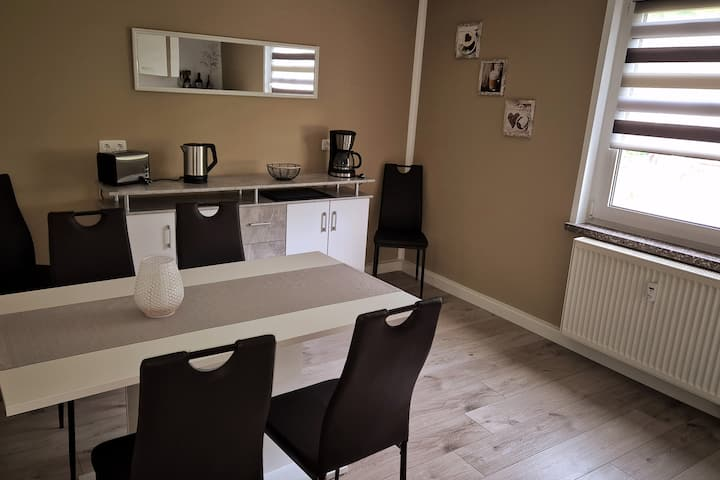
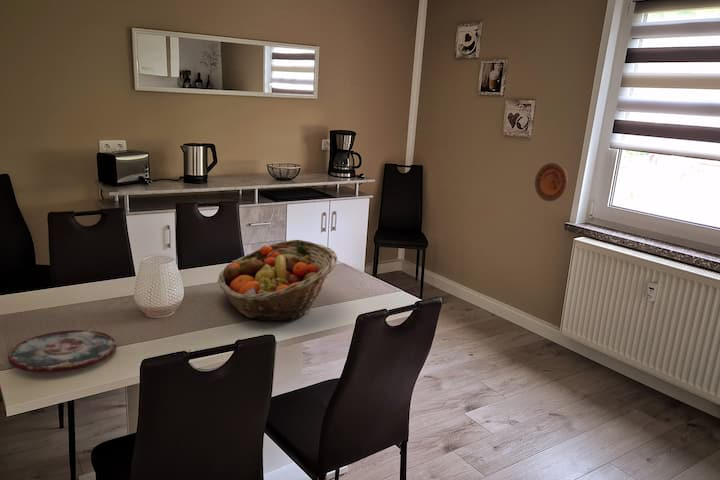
+ decorative plate (551, 182)
+ plate (64, 350)
+ fruit basket (277, 277)
